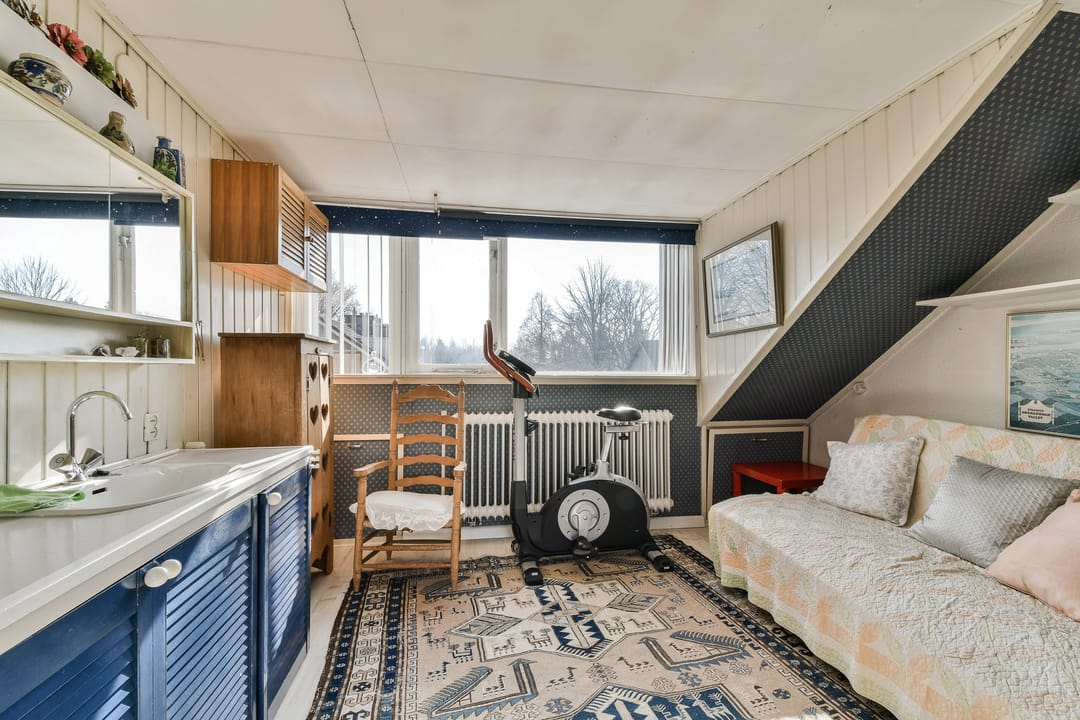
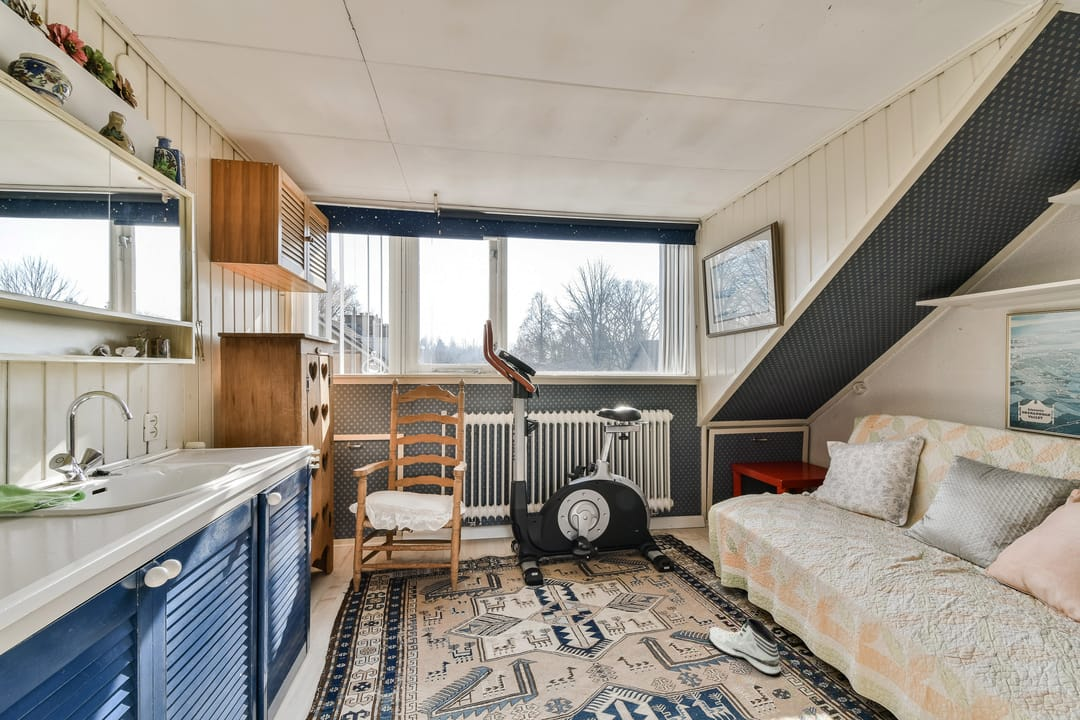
+ sneaker (742, 633)
